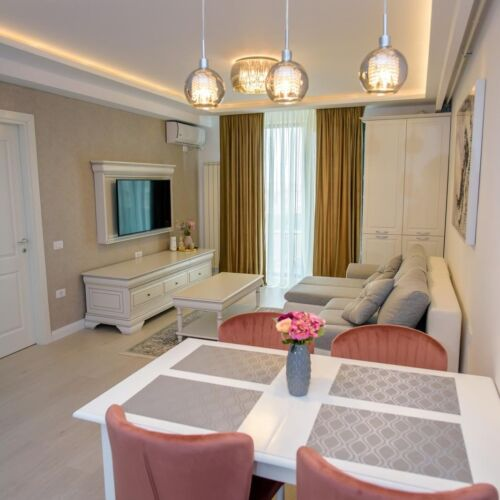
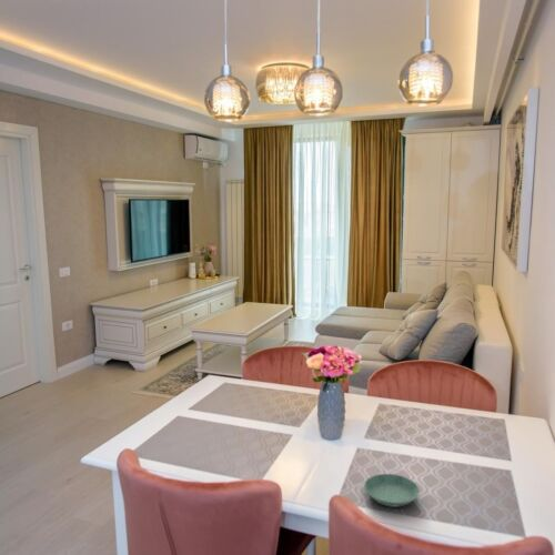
+ saucer (391, 491)
